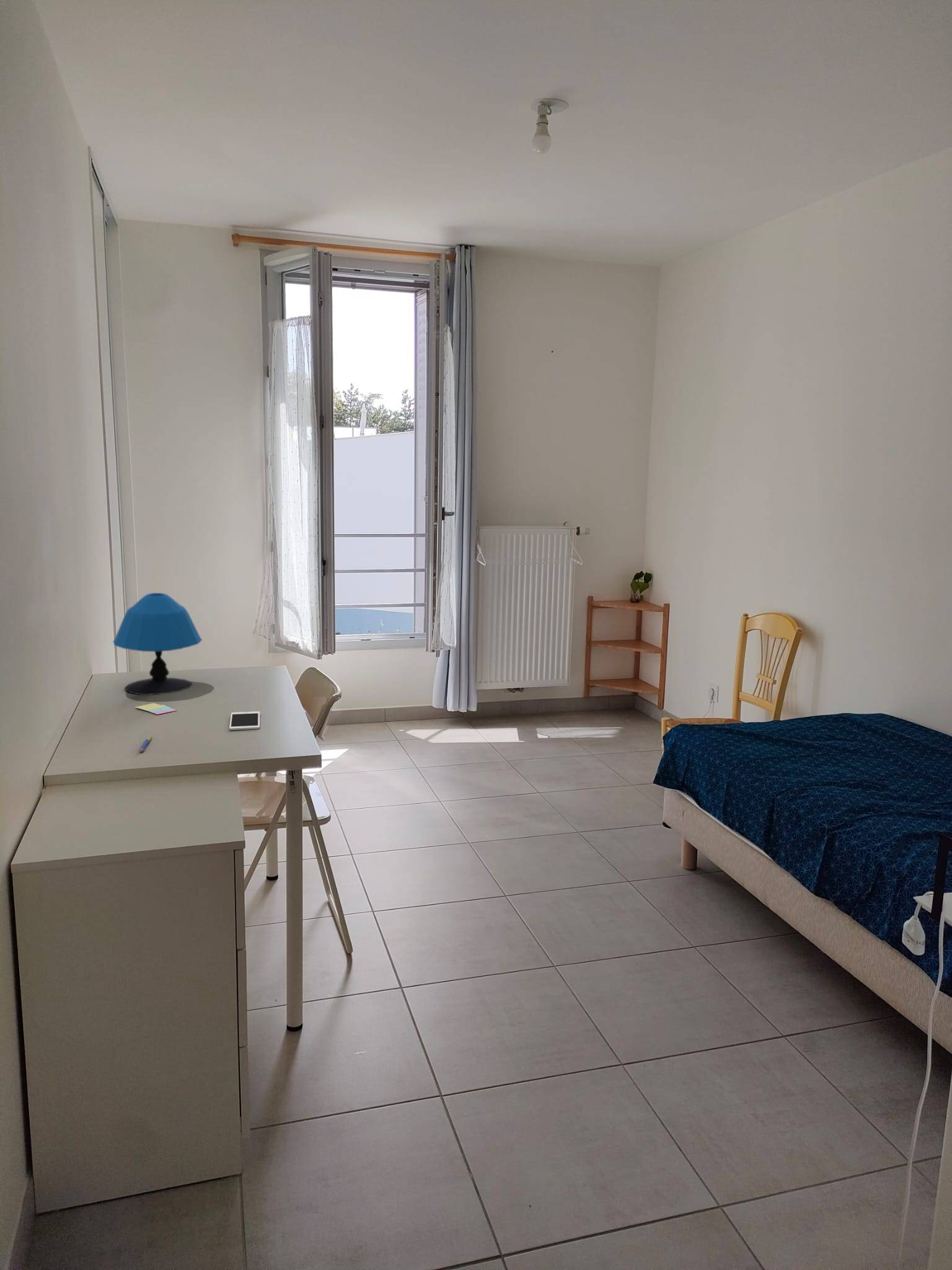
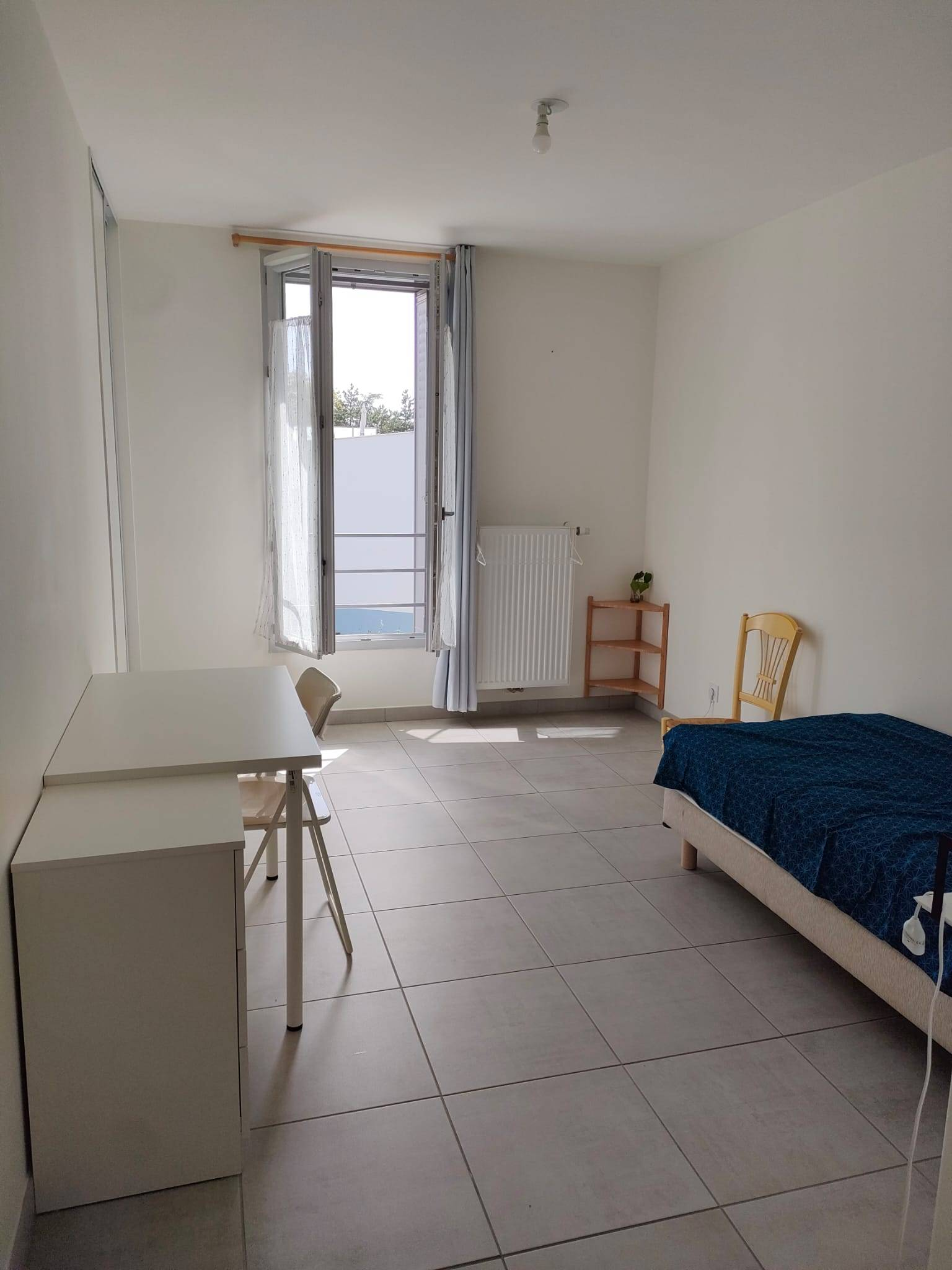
- sticky notes (156, 708)
- pen (146, 743)
- table lamp (158, 641)
- cell phone (245, 720)
